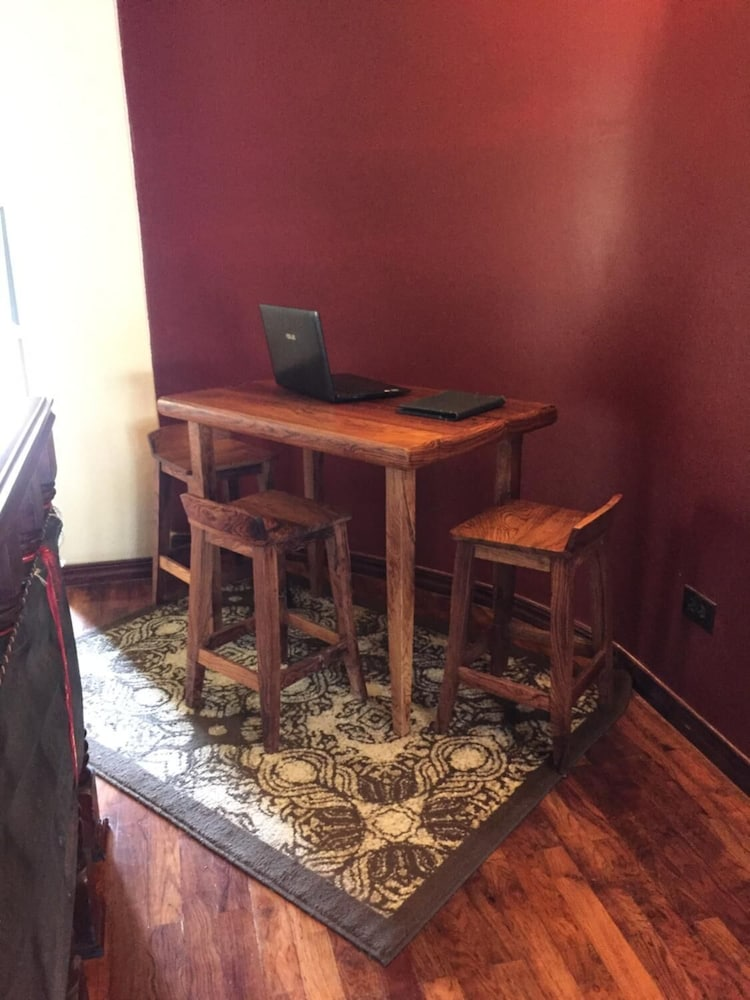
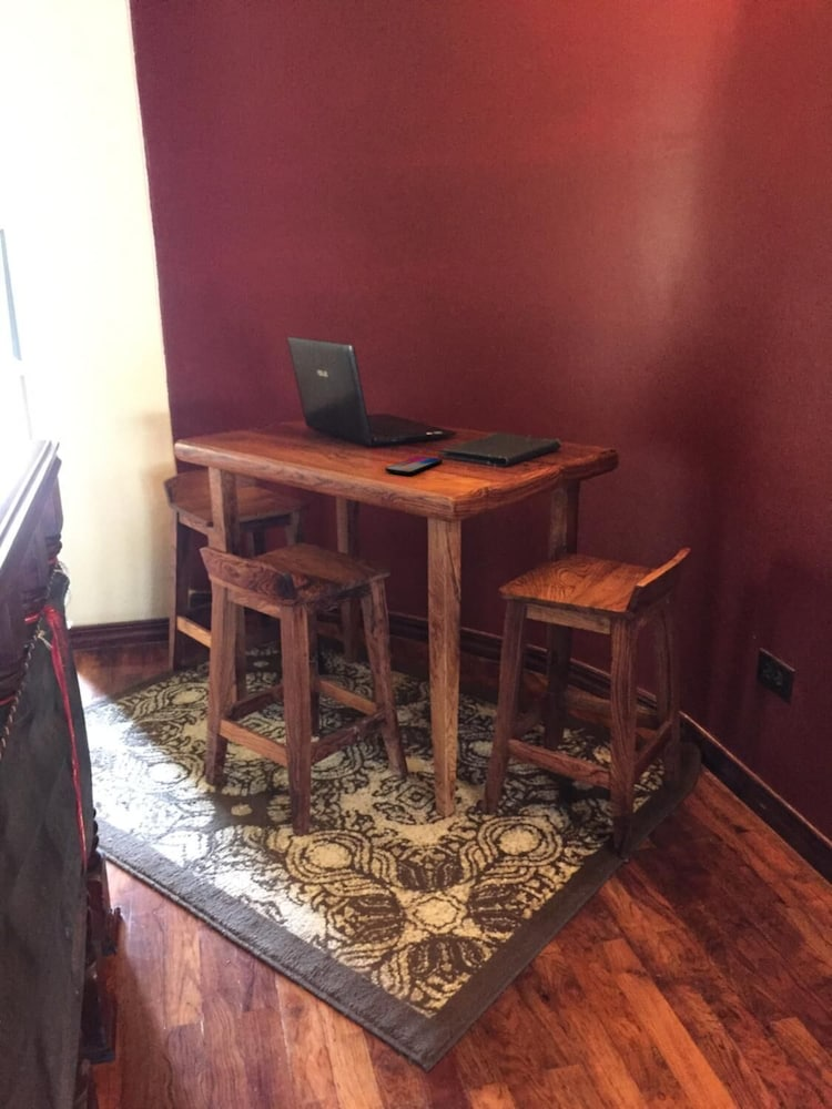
+ smartphone (414, 465)
